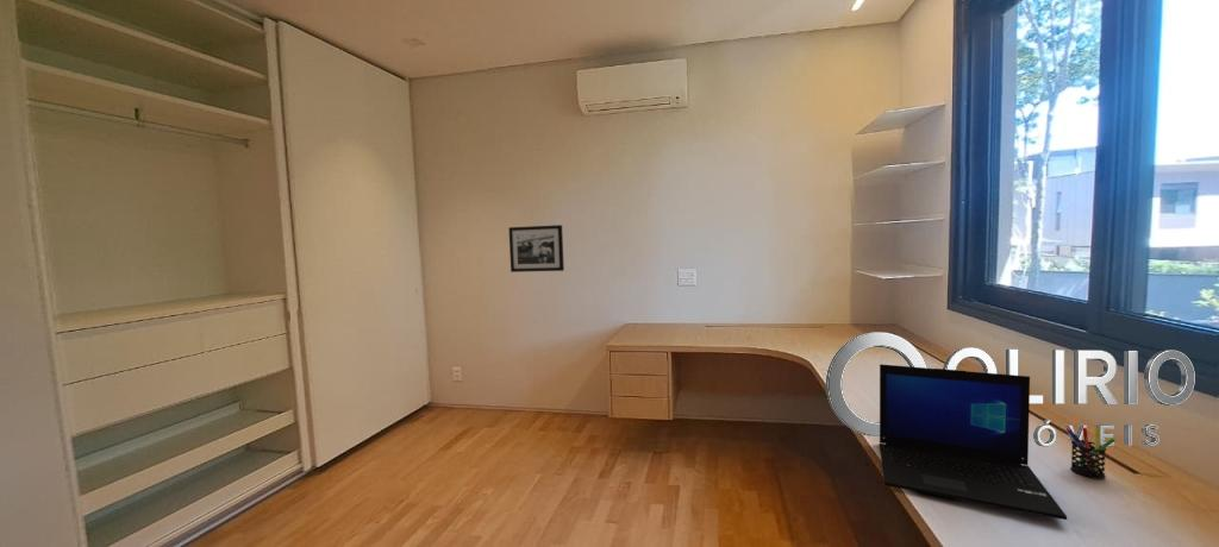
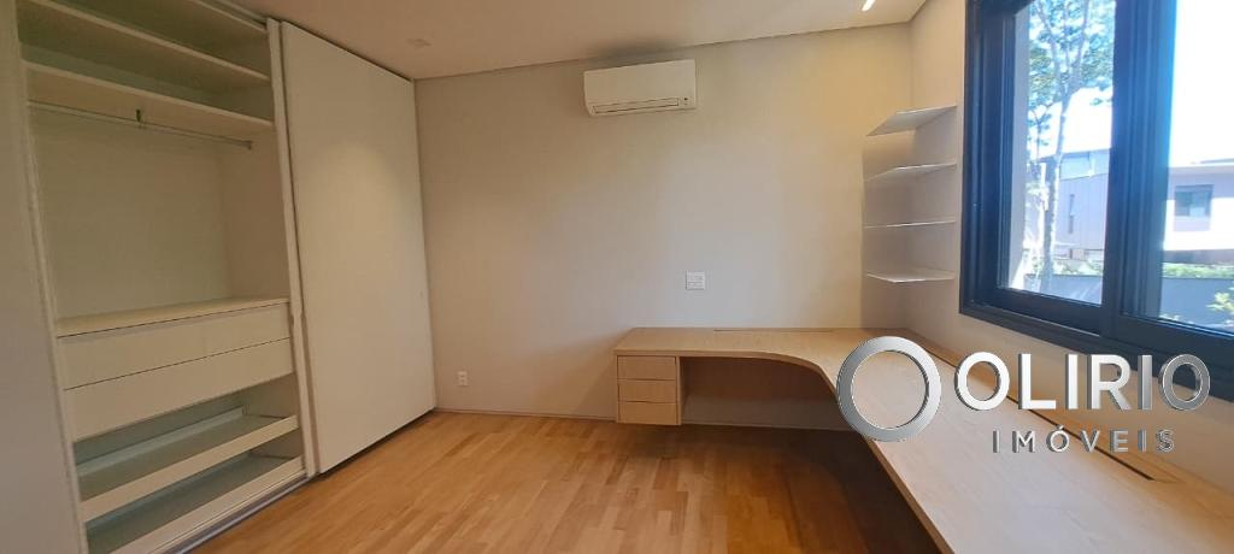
- pen holder (1092, 449)
- picture frame (536, 249)
- laptop (958, 429)
